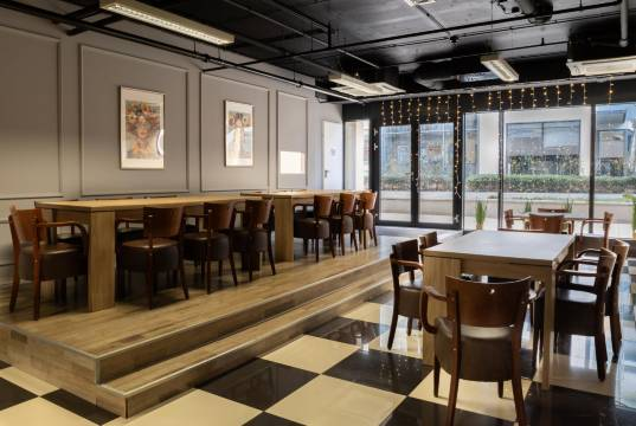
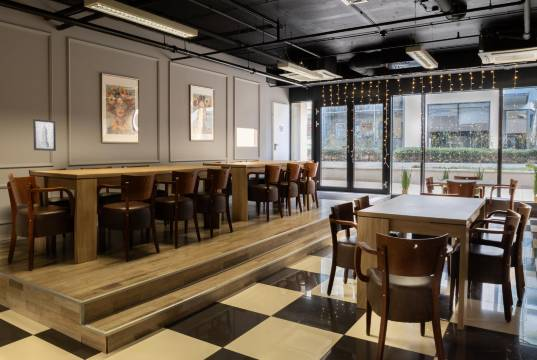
+ wall art (44, 135)
